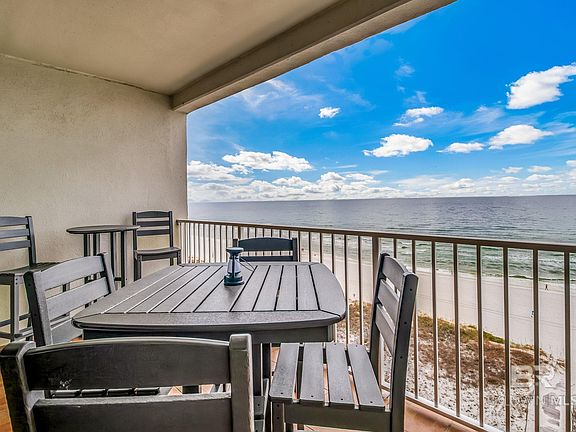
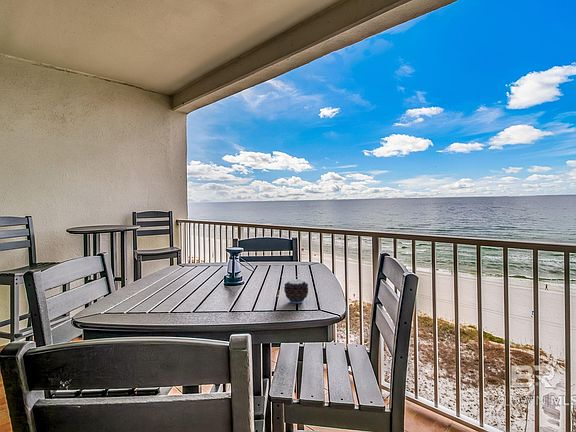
+ candle (296, 289)
